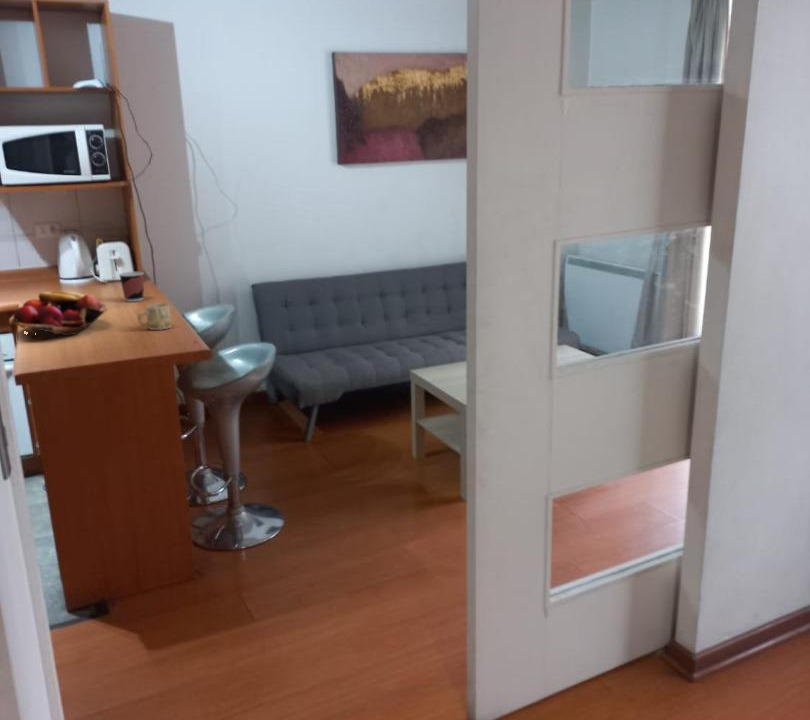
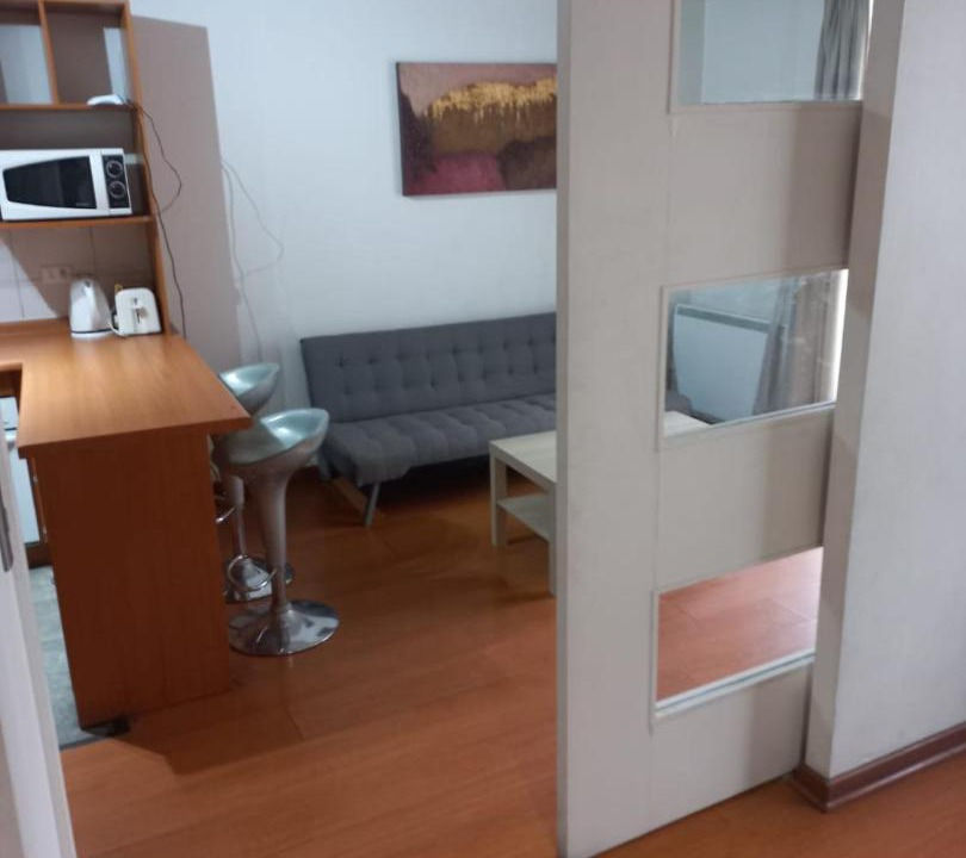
- mug (154, 317)
- cup (132, 286)
- fruit basket (57, 312)
